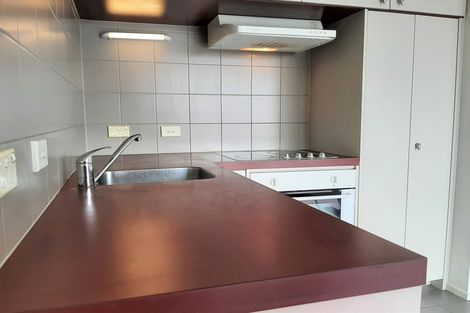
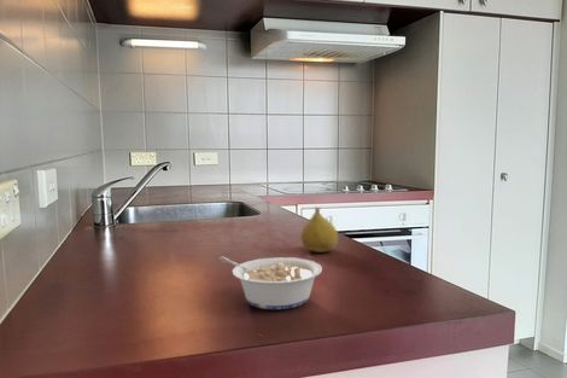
+ fruit (318, 228)
+ legume (274, 280)
